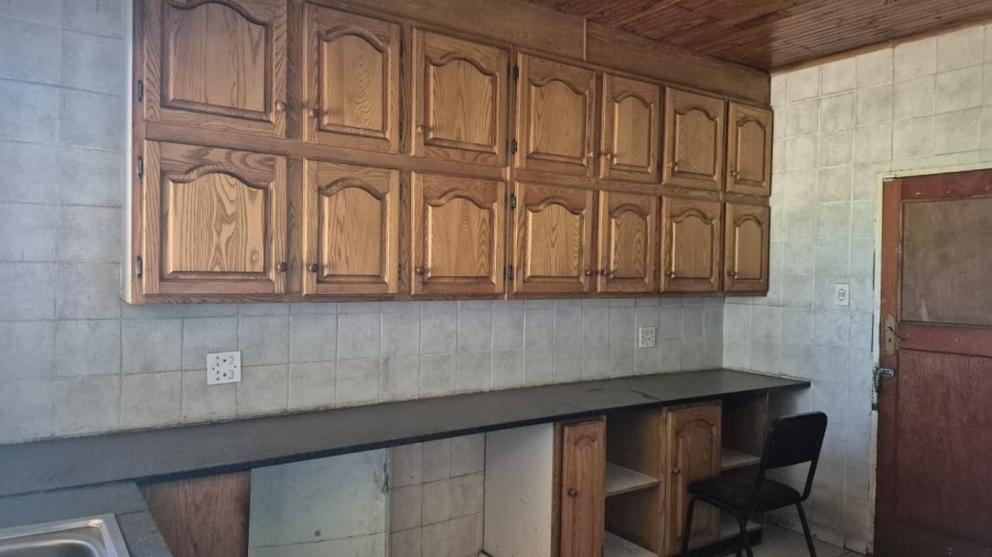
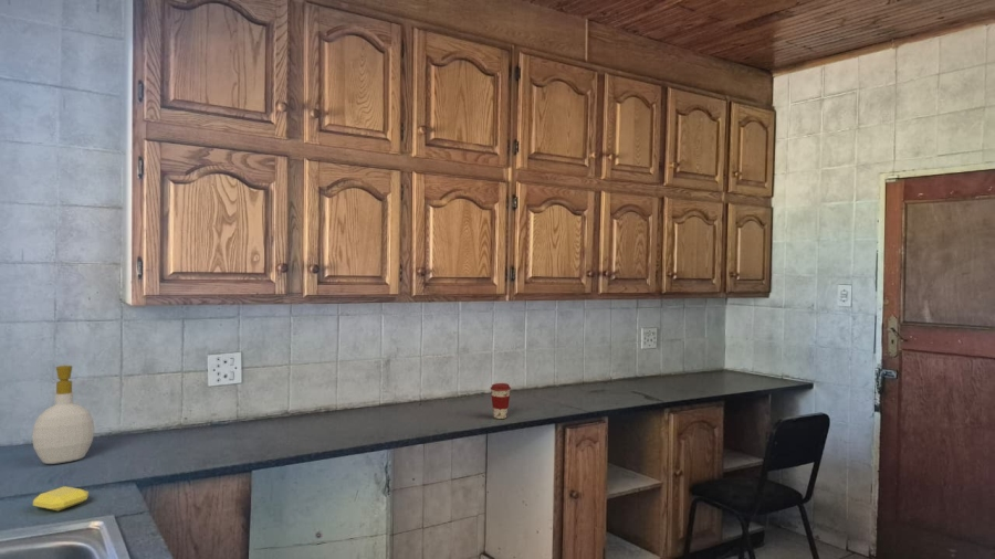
+ soap bar (61, 498)
+ soap bottle (63, 412)
+ coffee cup (500, 400)
